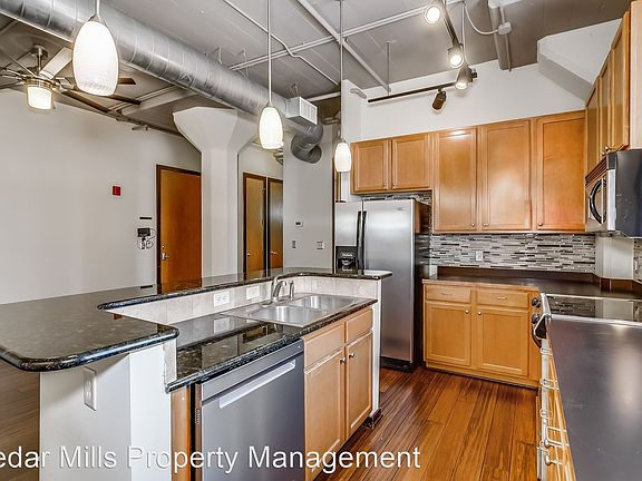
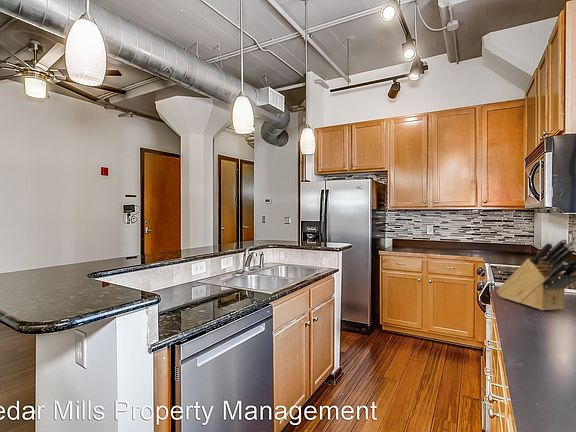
+ knife block (536, 271)
